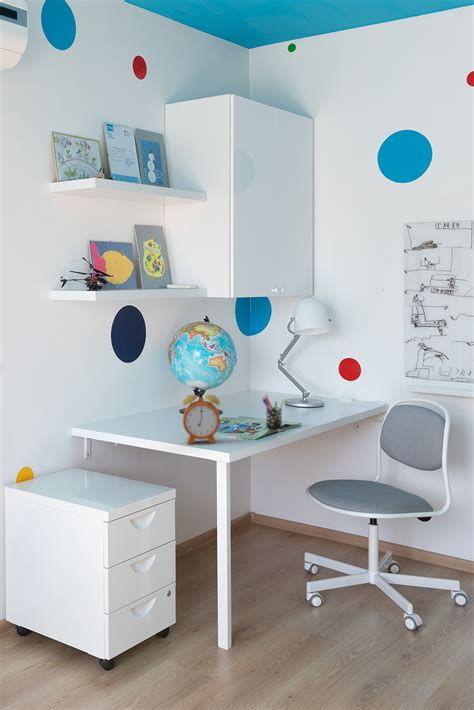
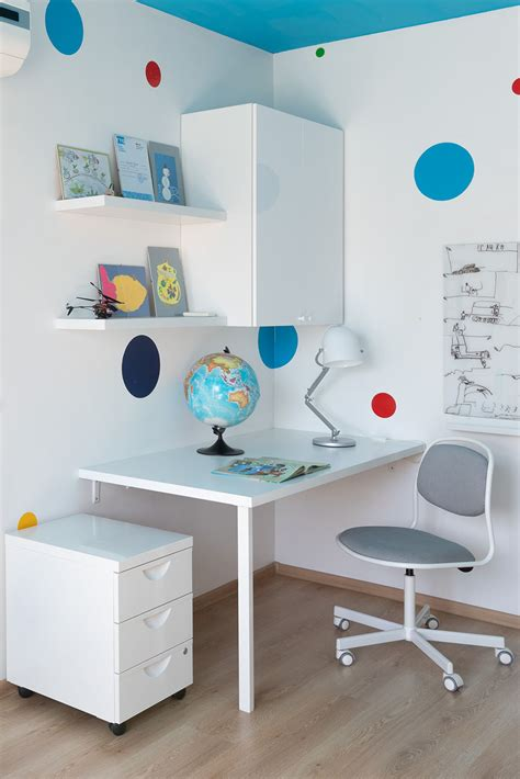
- alarm clock (201, 414)
- pen holder (273, 411)
